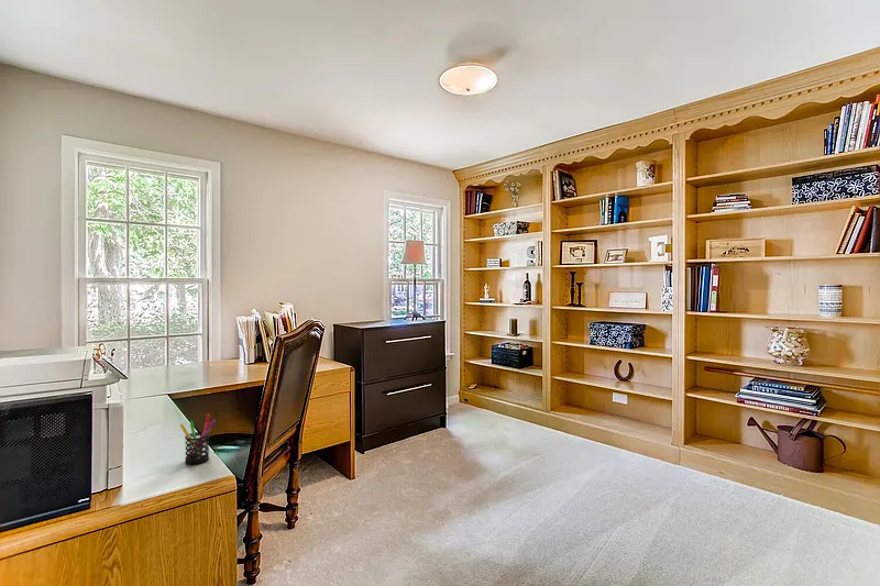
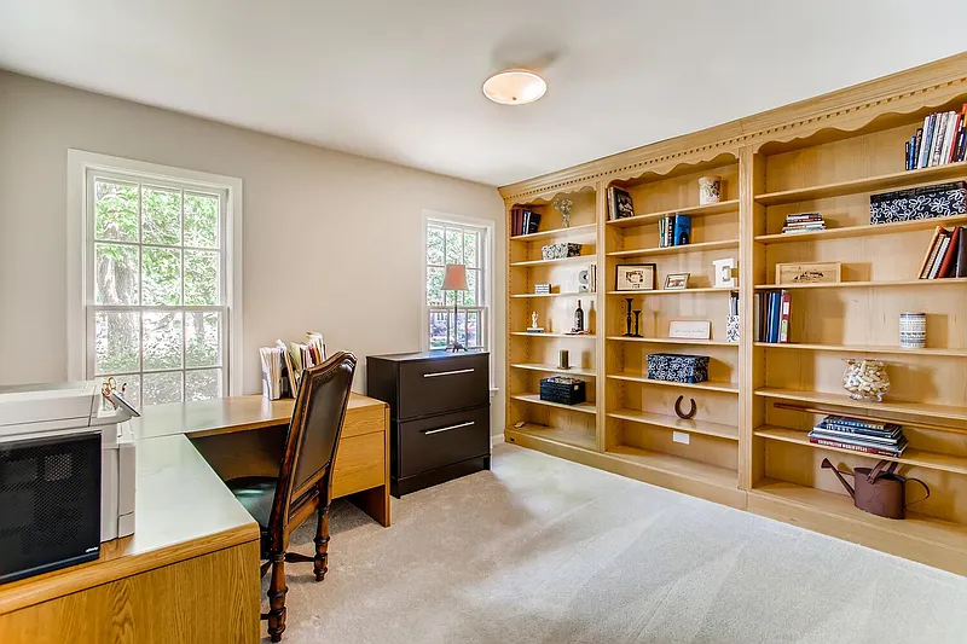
- pen holder (197, 438)
